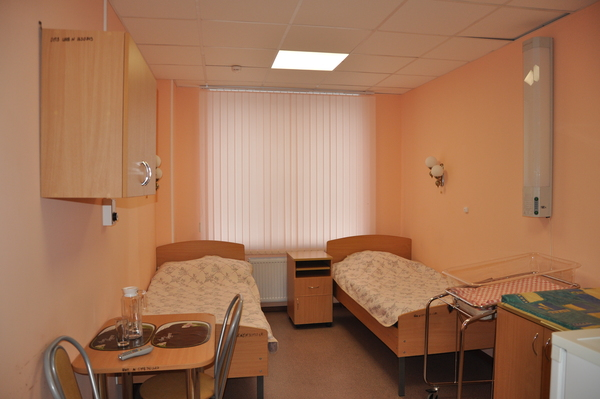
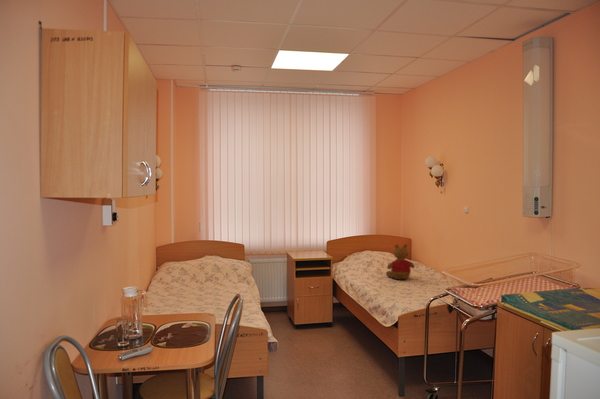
+ teddy bear (398, 260)
